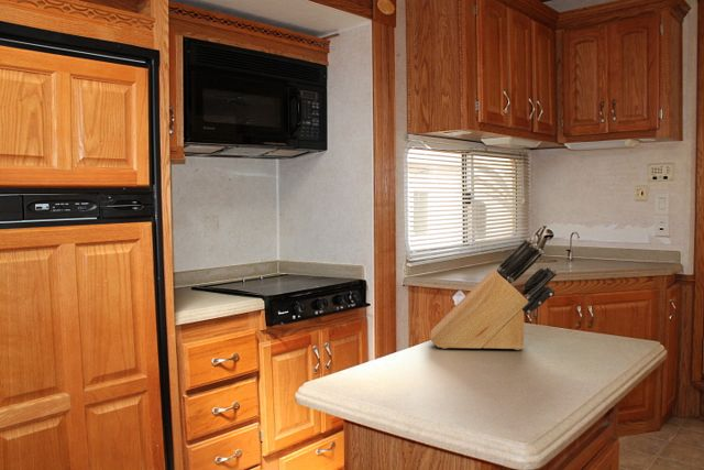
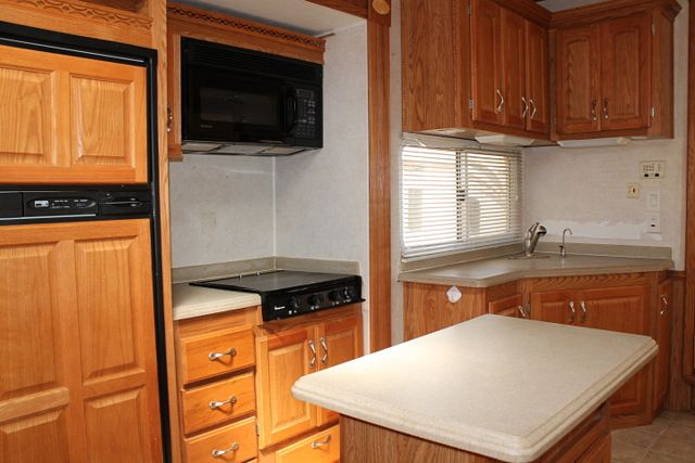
- knife block (492, 292)
